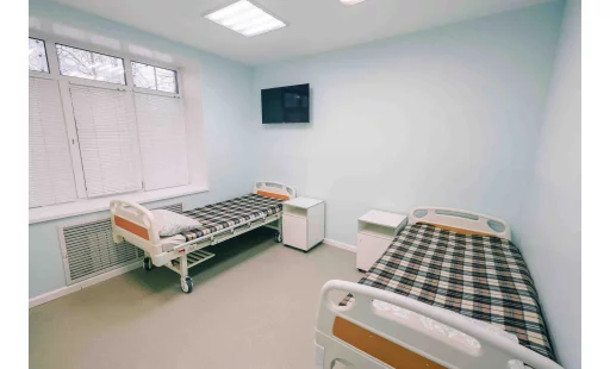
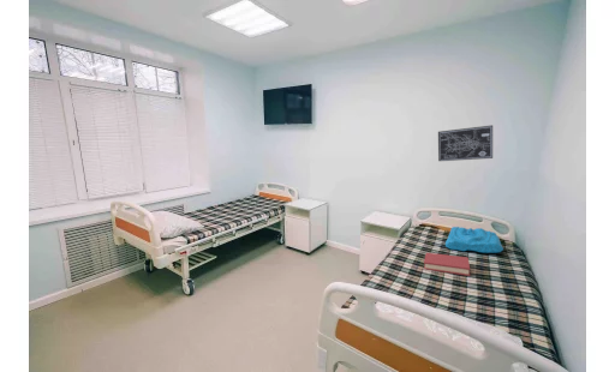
+ decorative stone (472, 238)
+ hardback book (446, 263)
+ wall art (464, 144)
